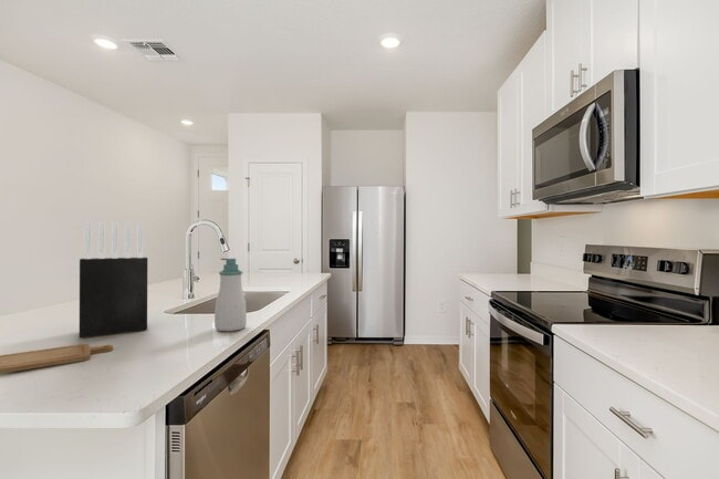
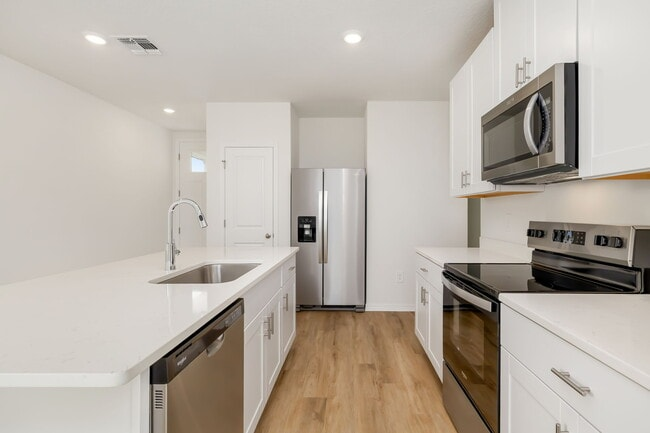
- chopping board (53, 356)
- knife block (114, 275)
- soap bottle (230, 293)
